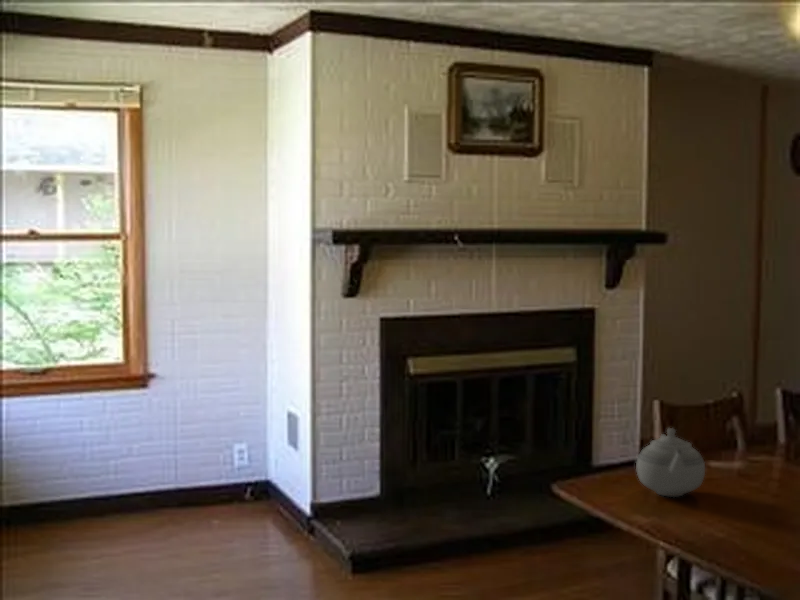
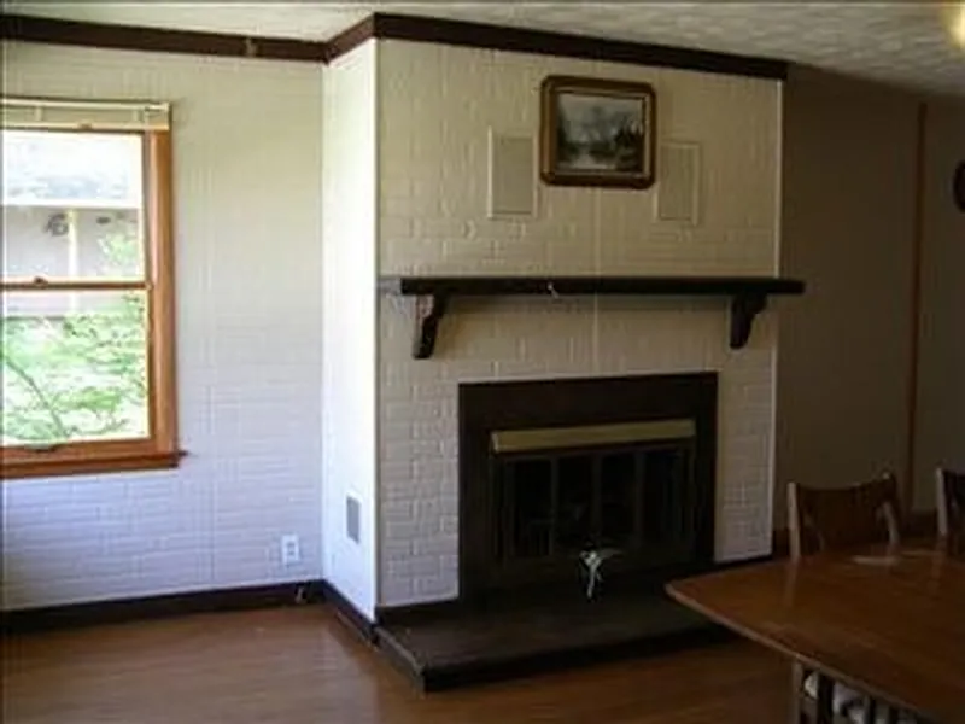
- teapot (670, 460)
